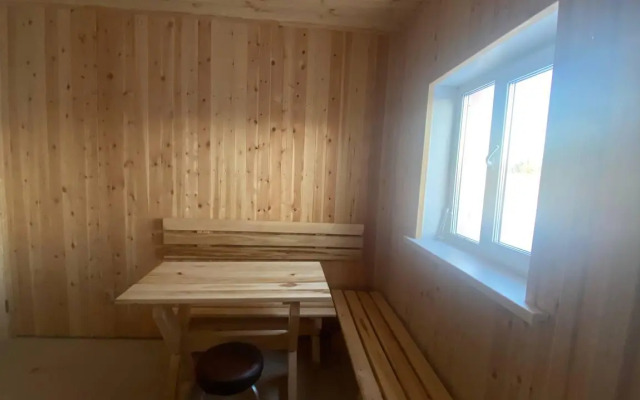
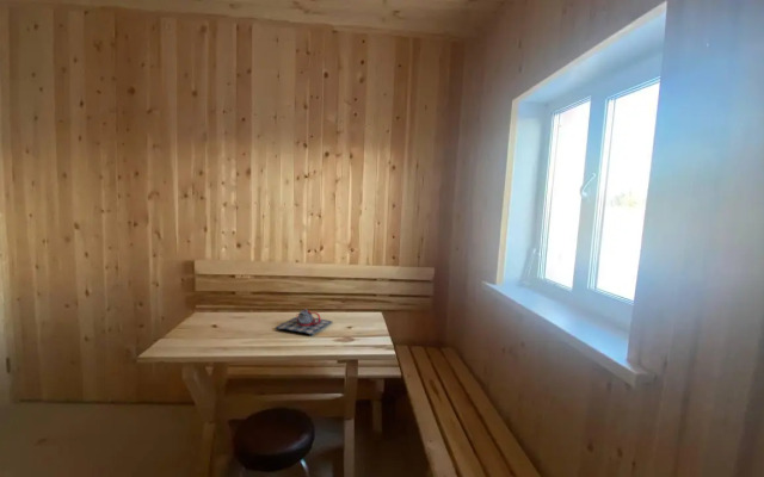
+ teapot (304, 317)
